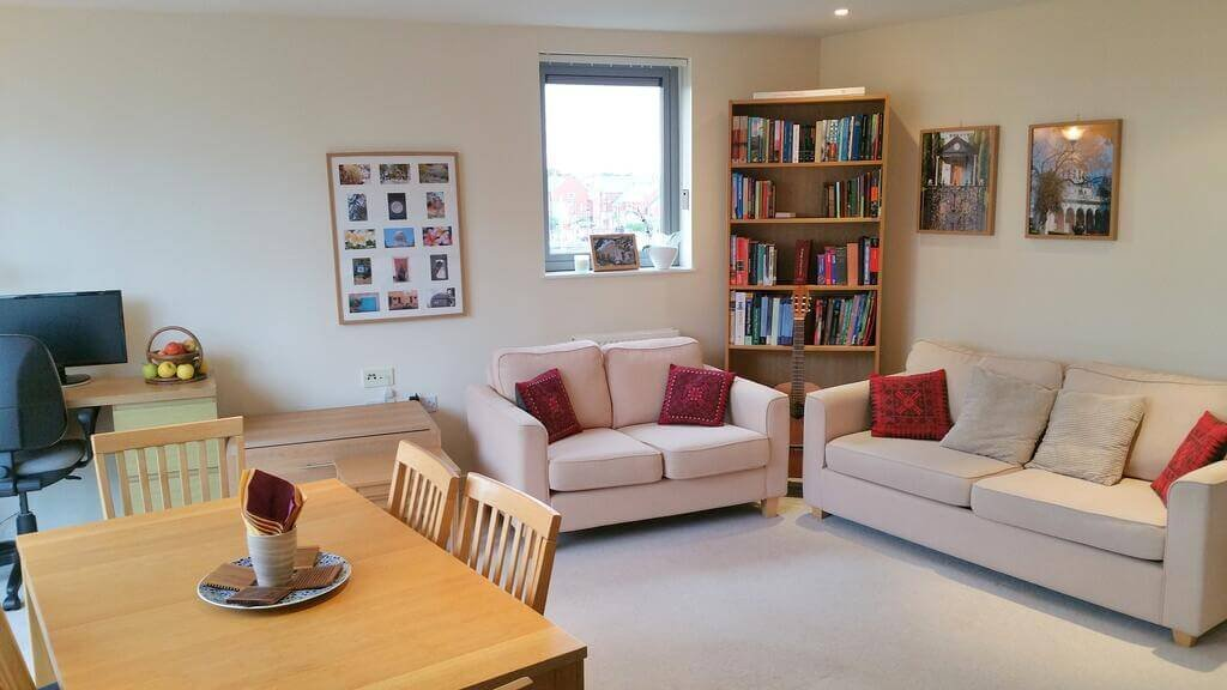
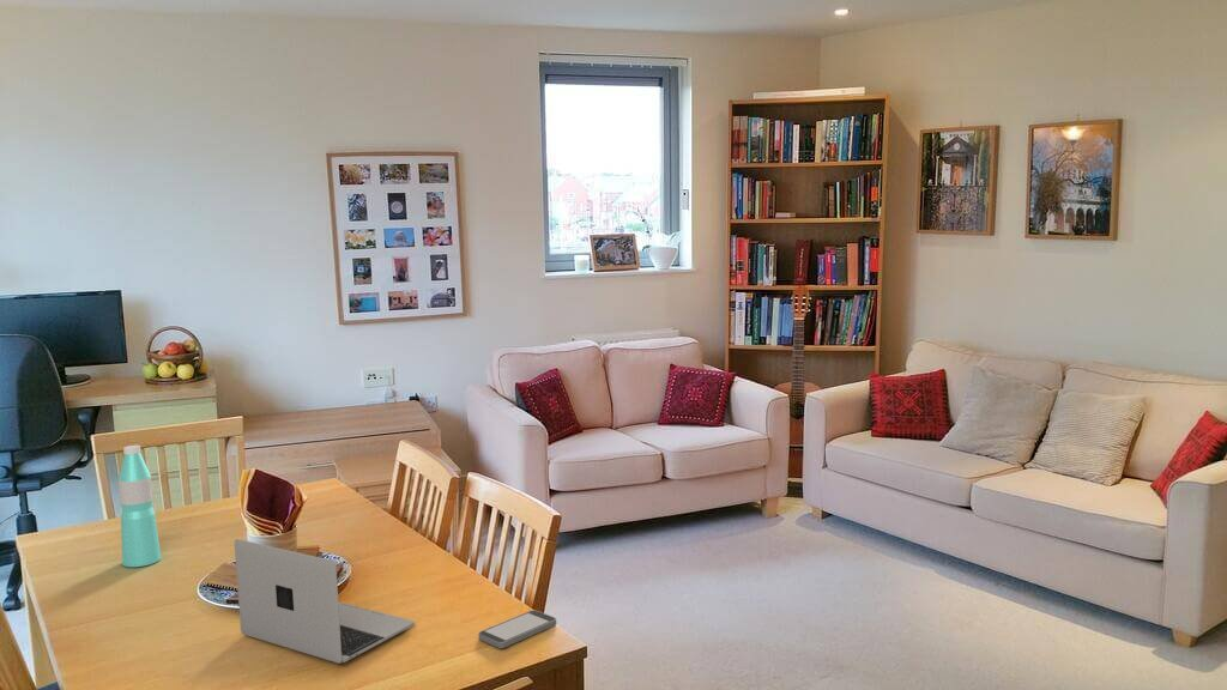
+ water bottle (137, 503)
+ laptop (325, 582)
+ smartphone (518, 628)
